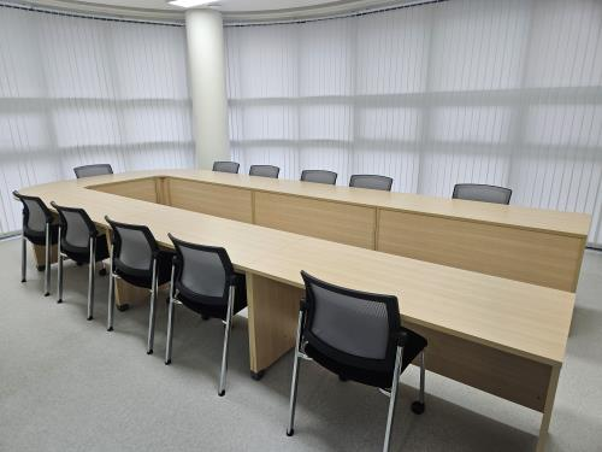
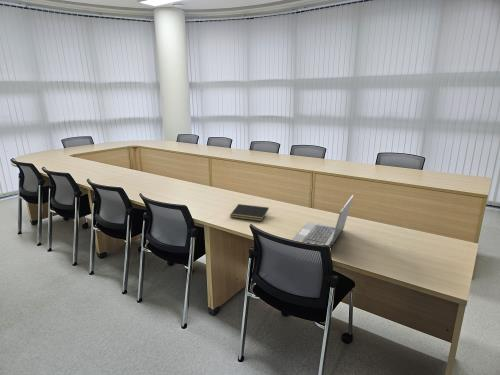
+ notepad (249, 212)
+ laptop computer (322, 224)
